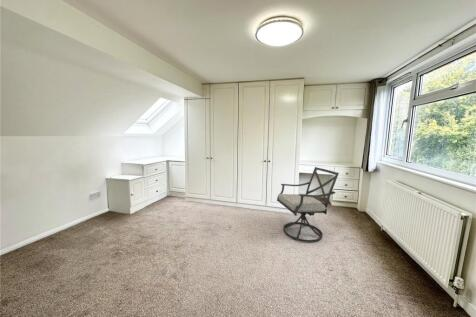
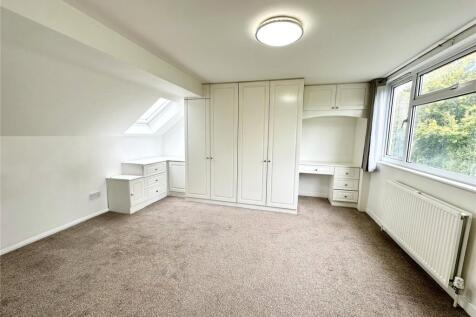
- chair (305, 201)
